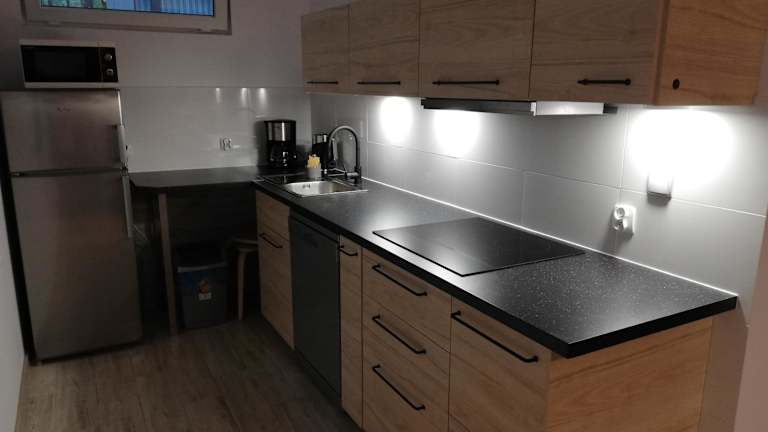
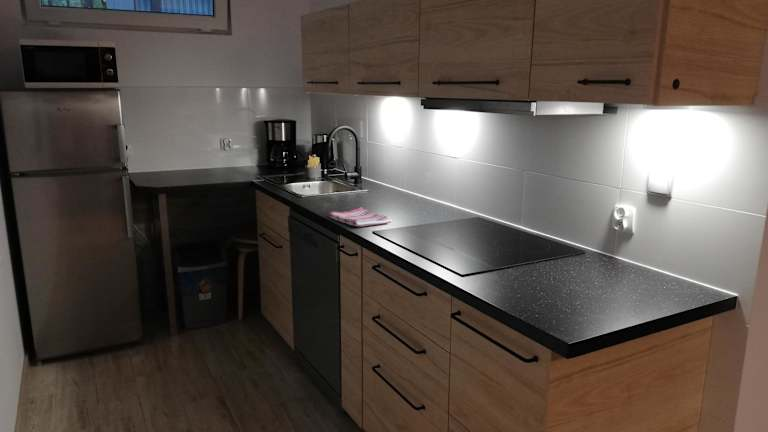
+ dish towel (359, 216)
